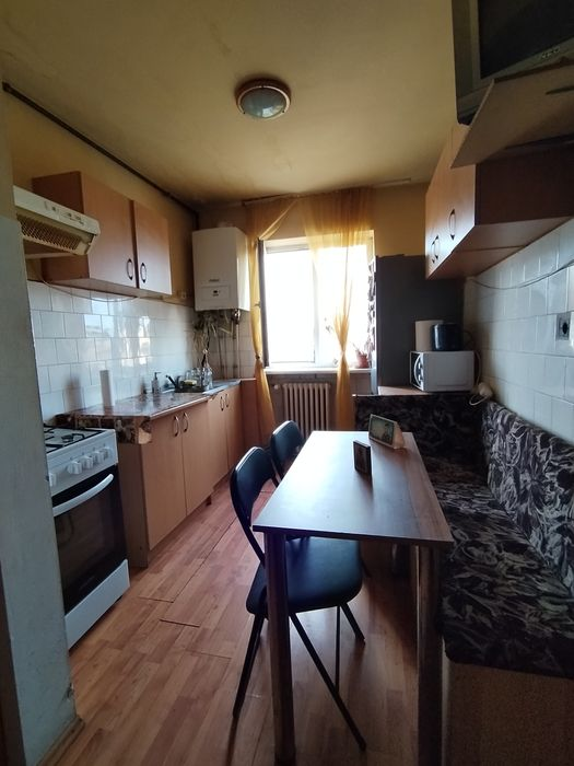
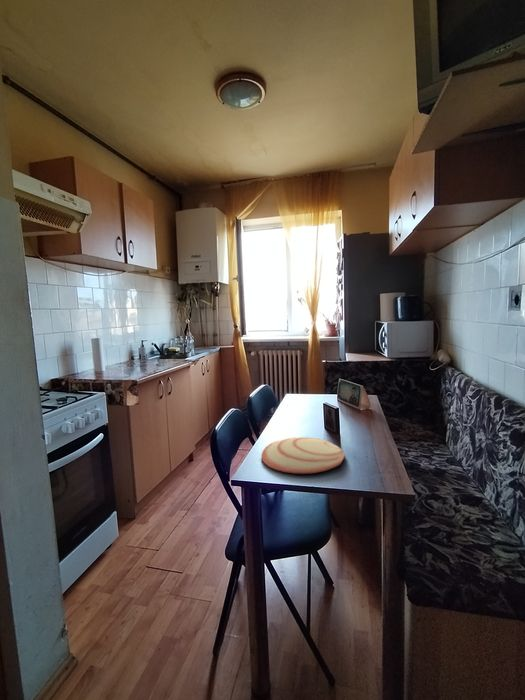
+ plate (302, 450)
